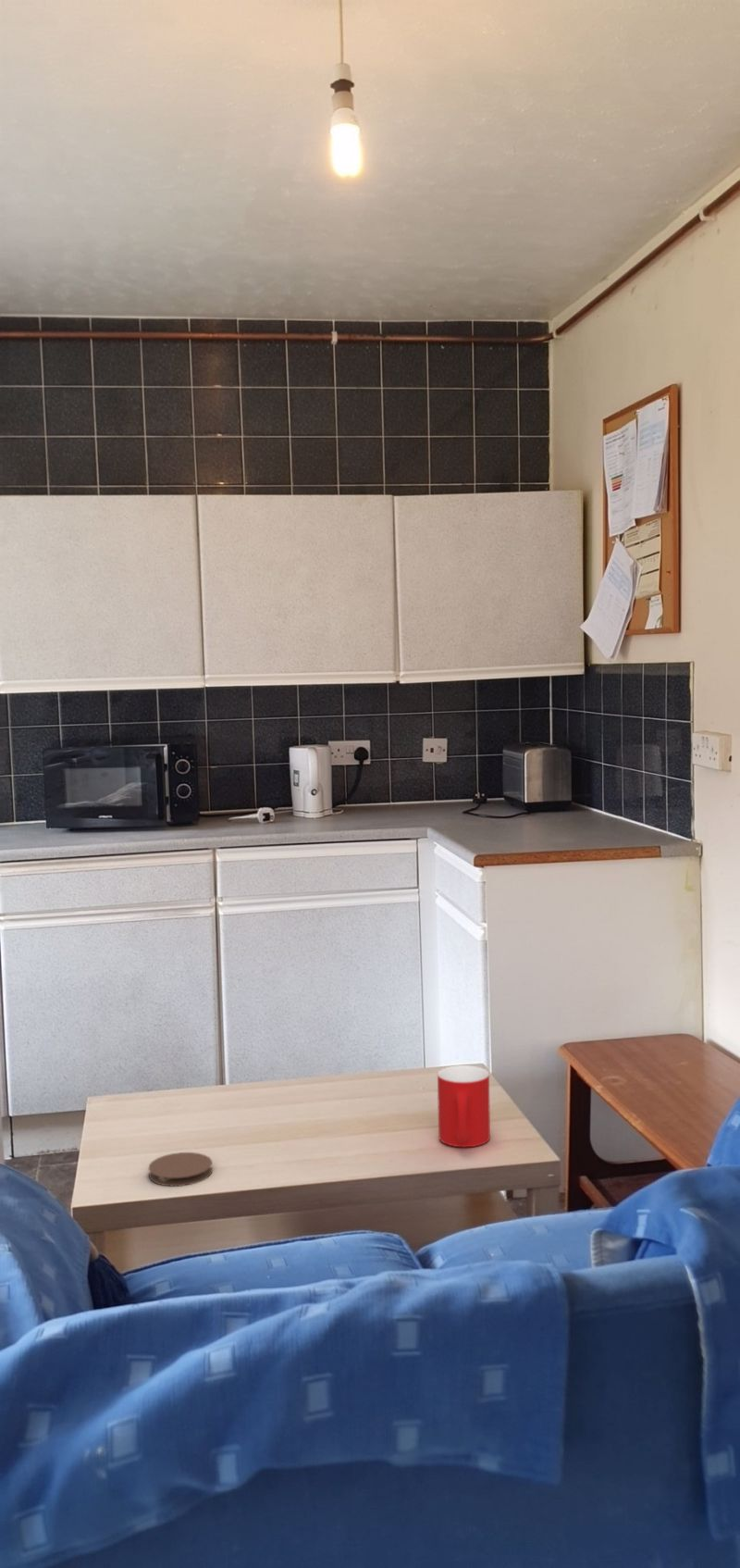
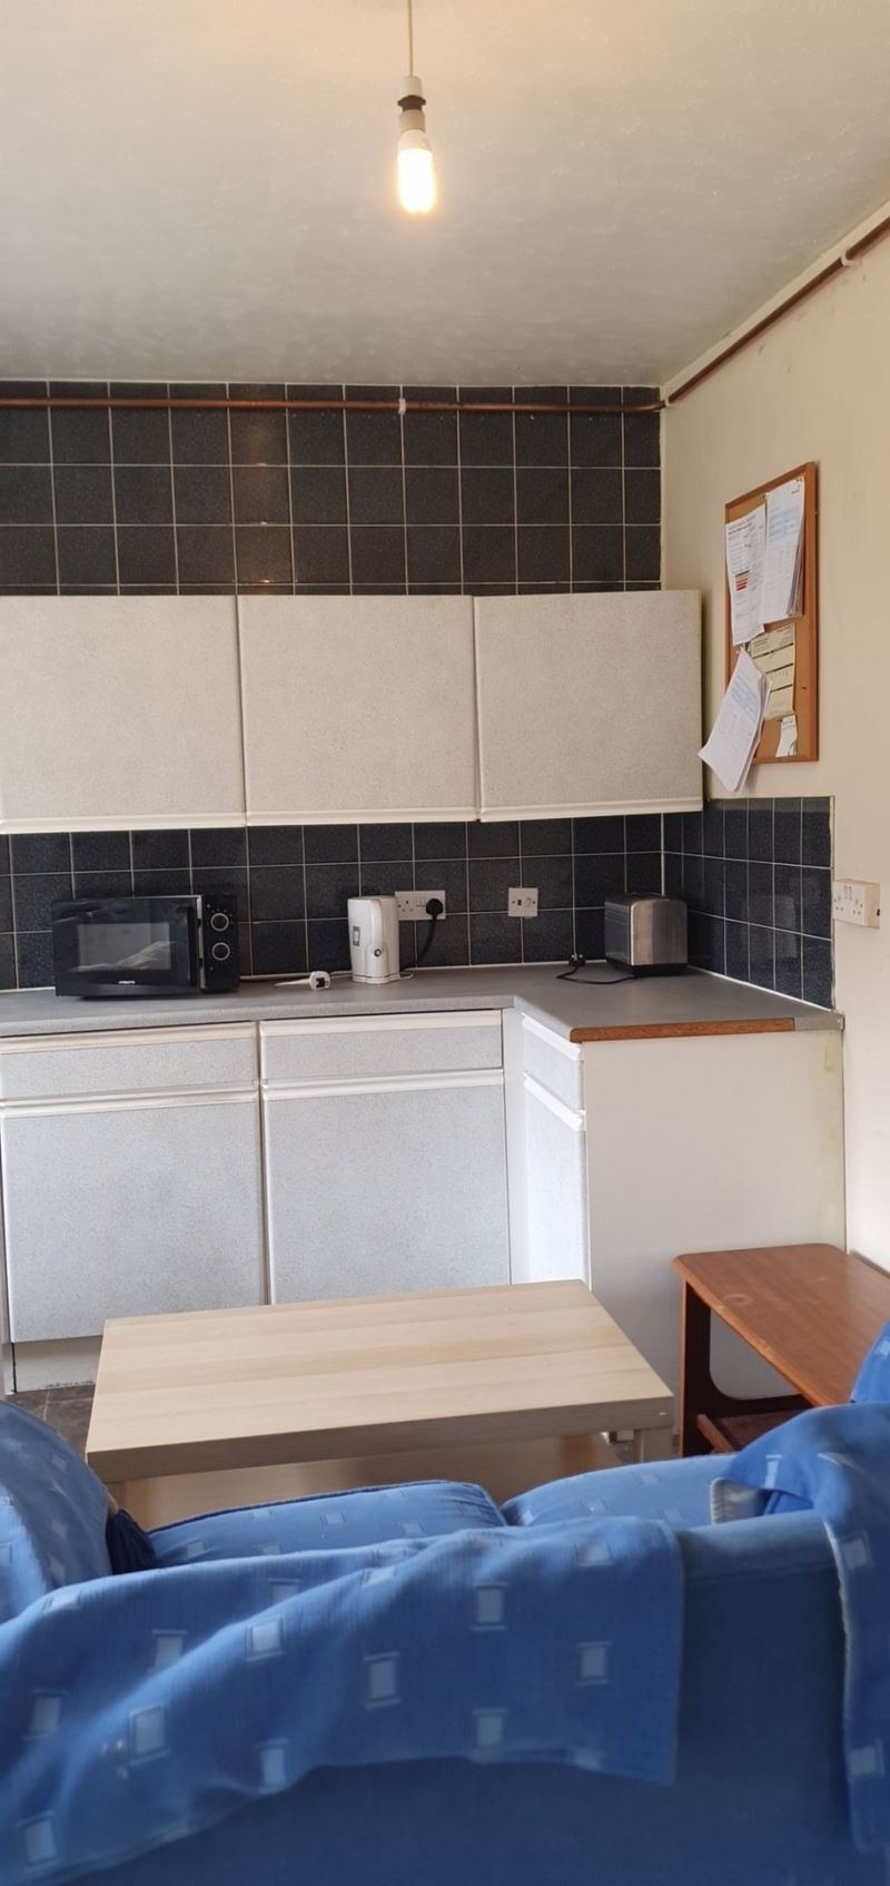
- coaster (180, 1168)
- cup (462, 1109)
